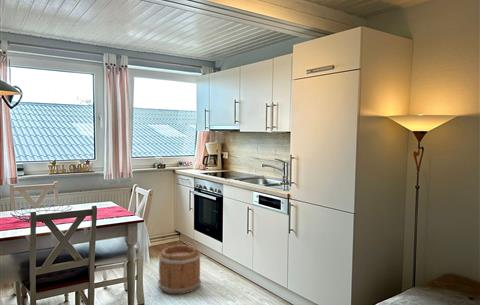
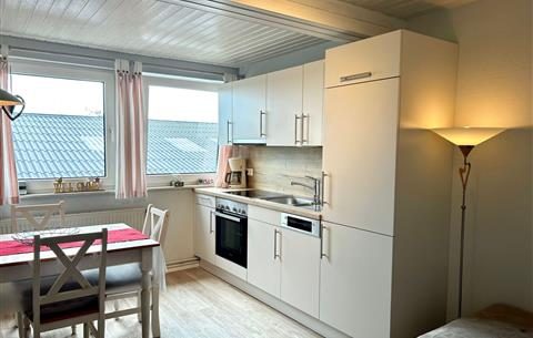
- bucket (179, 268)
